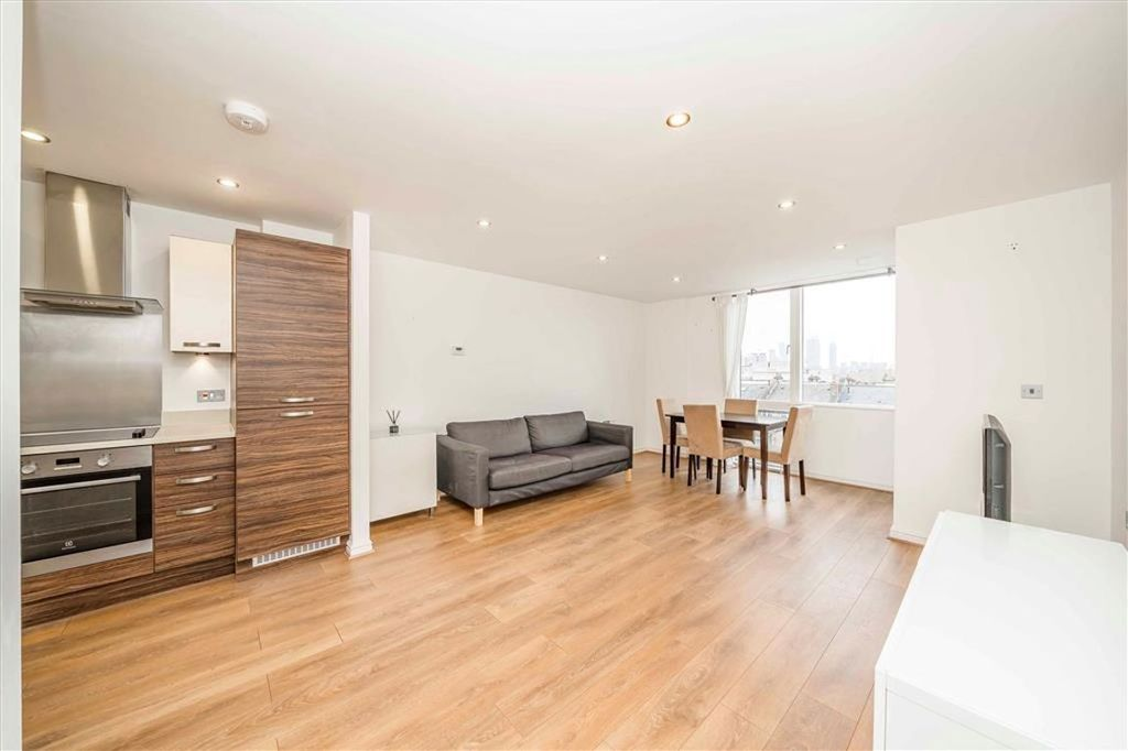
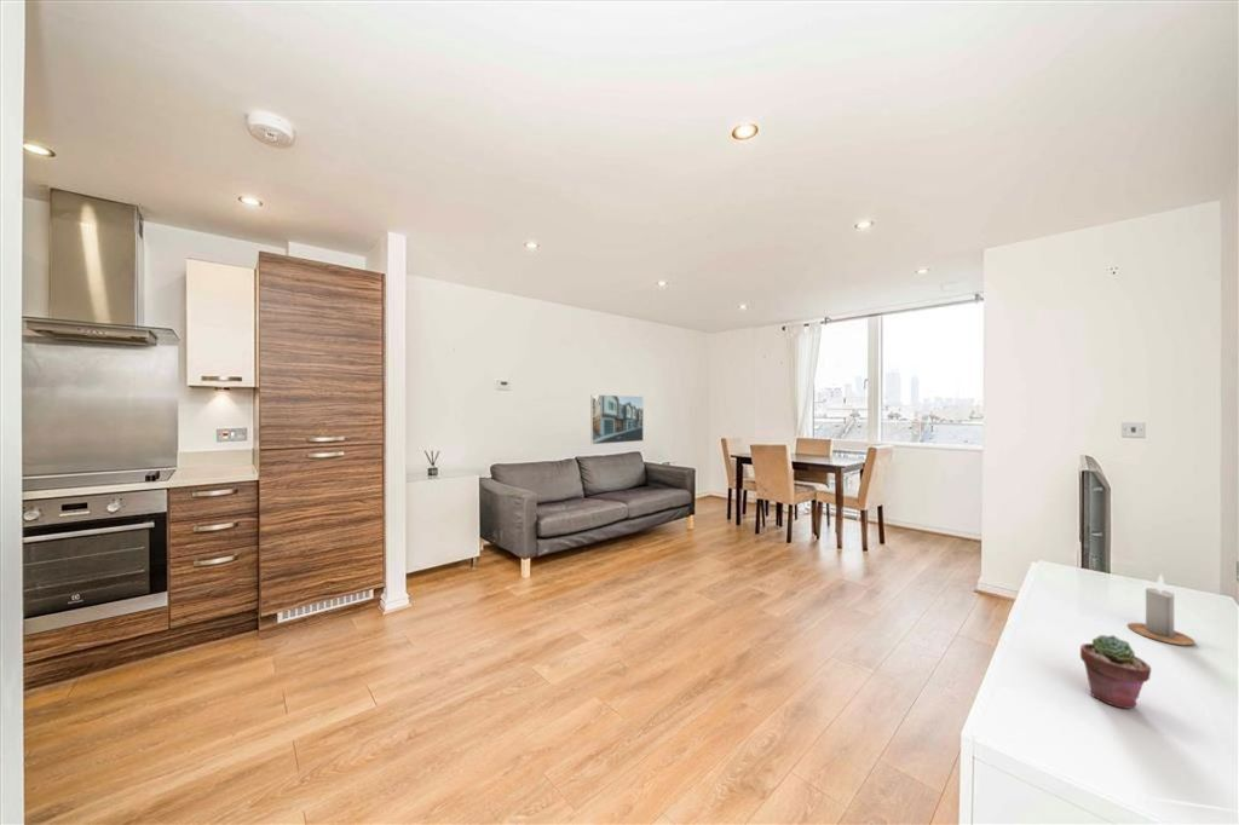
+ candle (1159, 604)
+ potted succulent (1113, 668)
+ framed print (618, 419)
